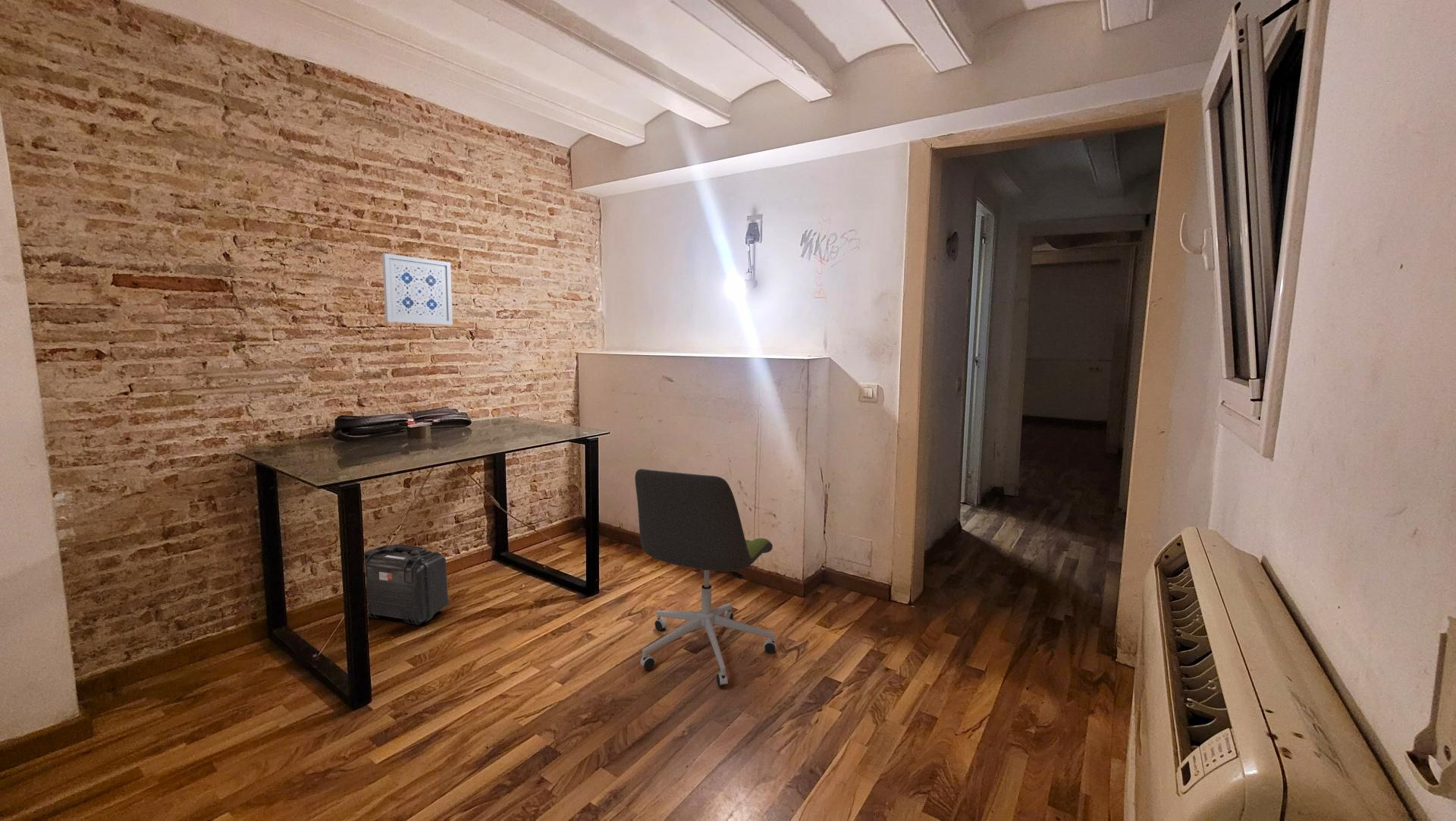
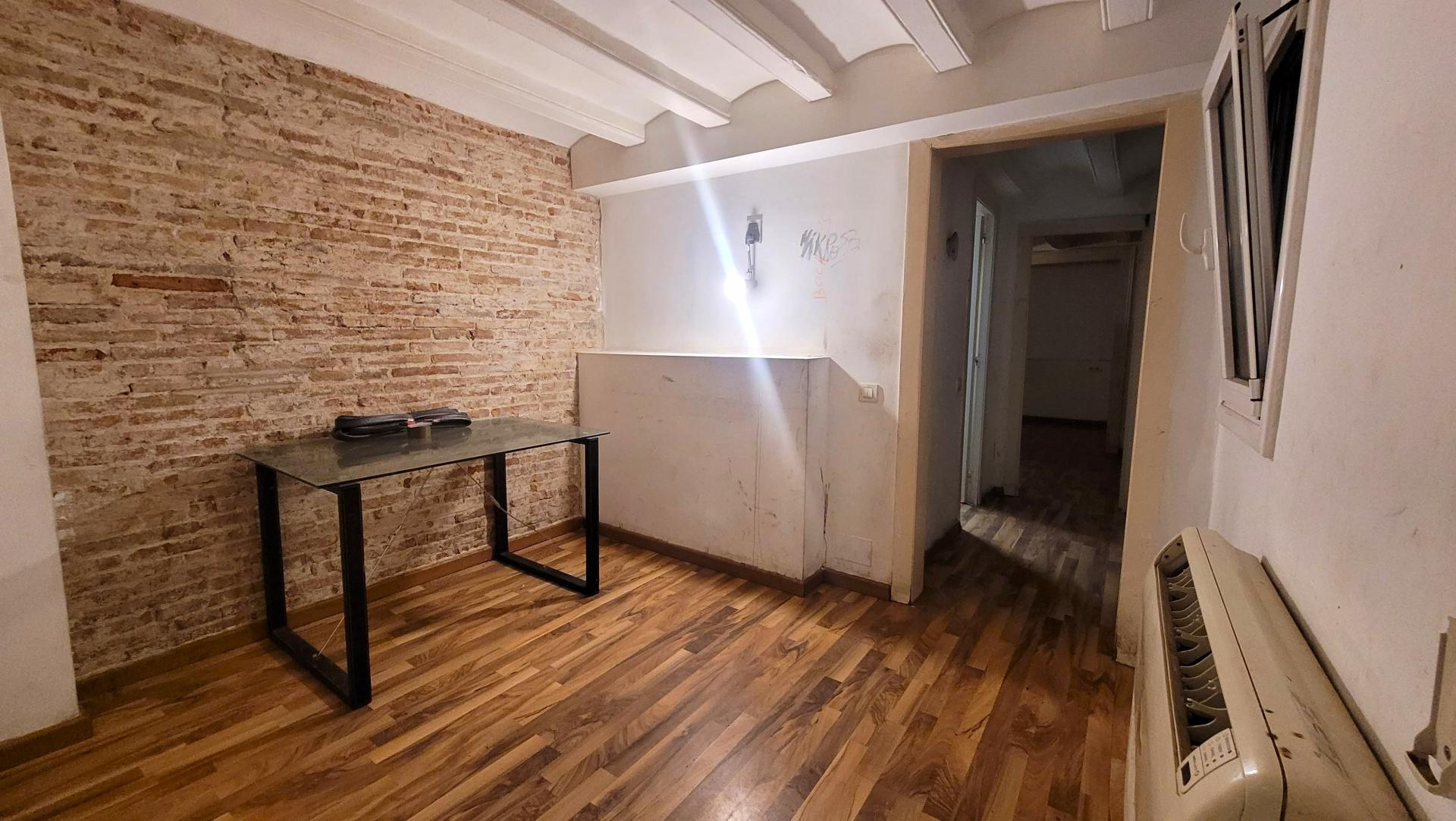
- office chair (706, 555)
- wall art (419, 291)
- backpack (402, 582)
